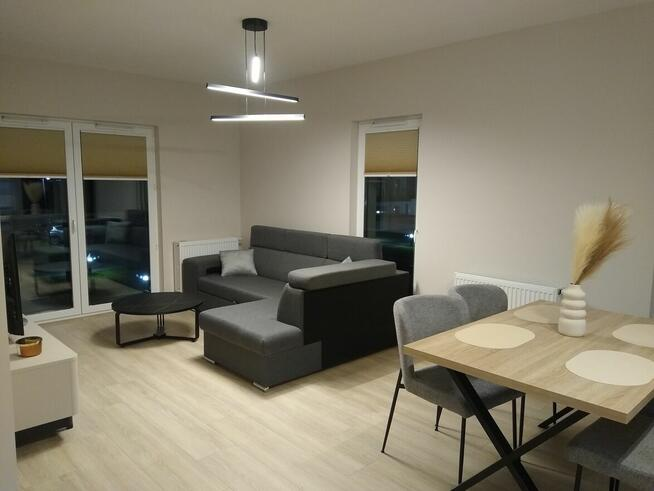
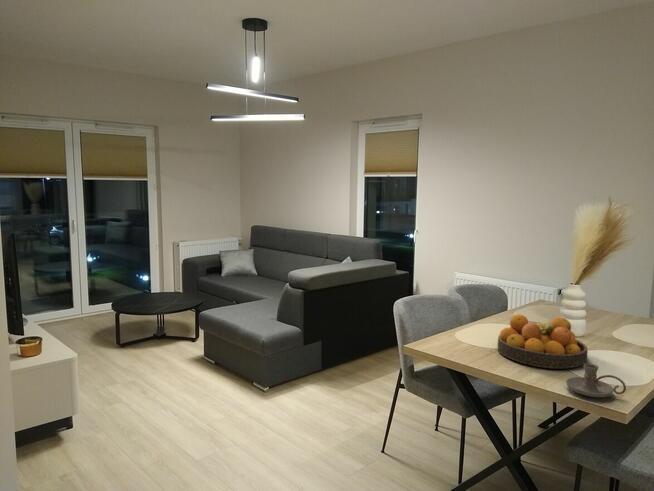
+ fruit bowl (541, 336)
+ candle holder (595, 380)
